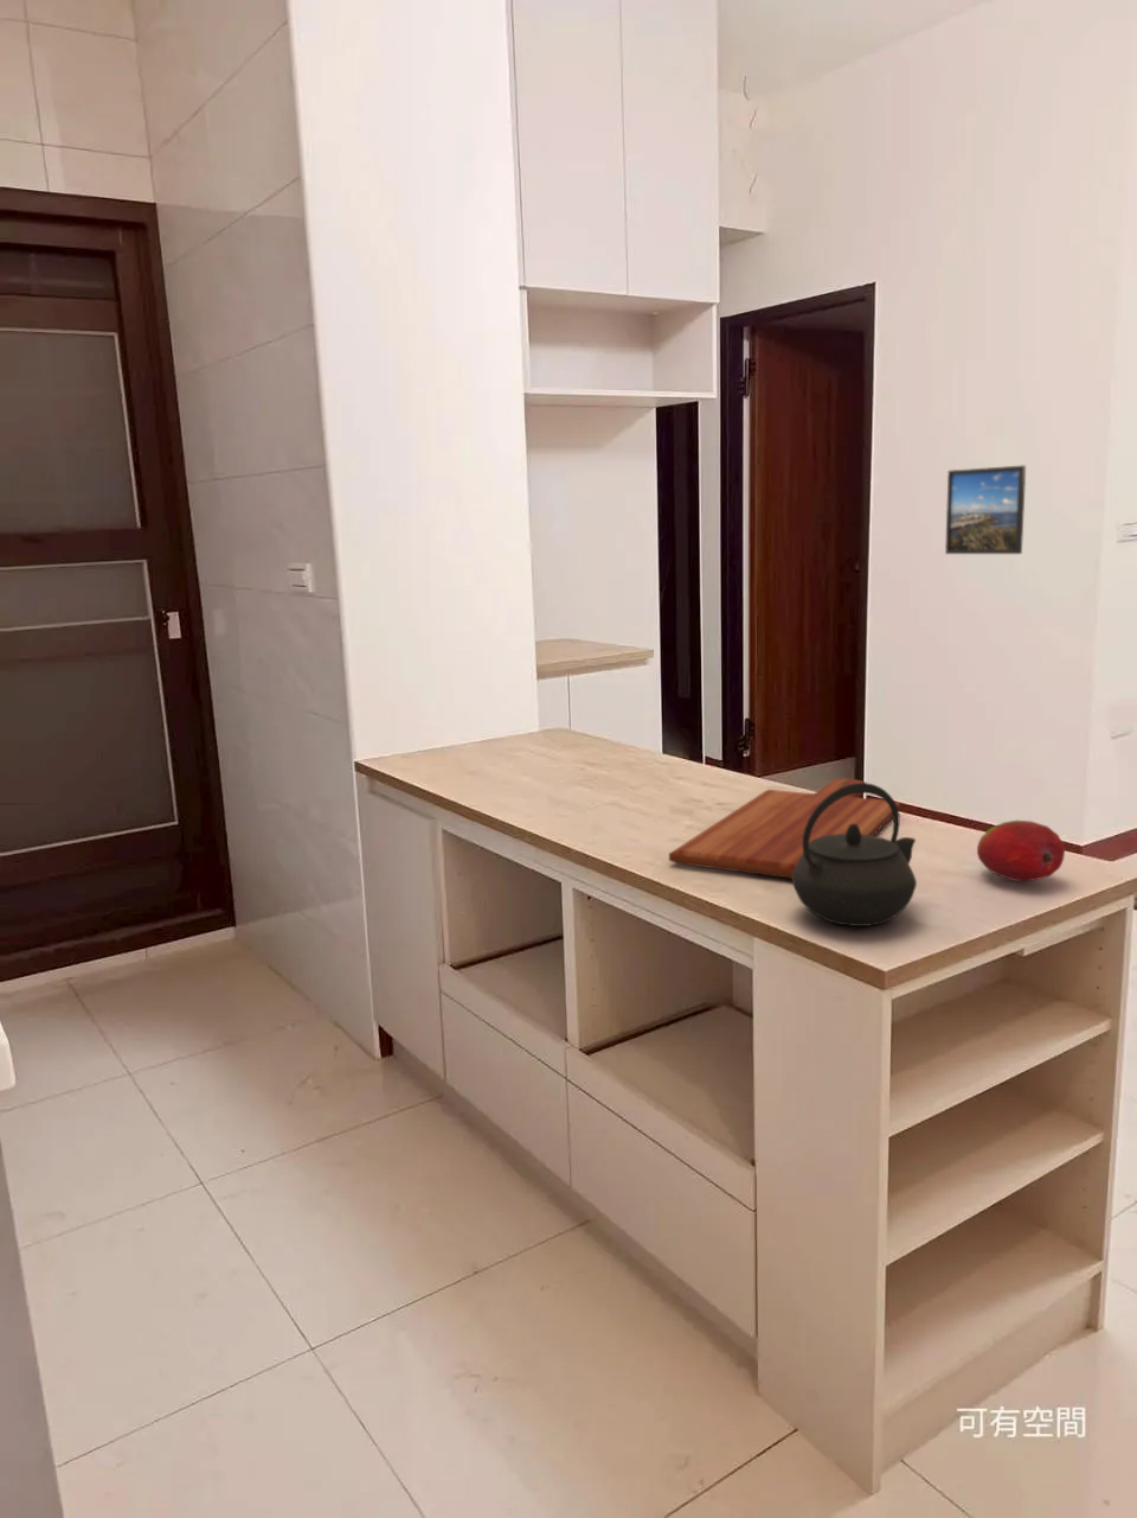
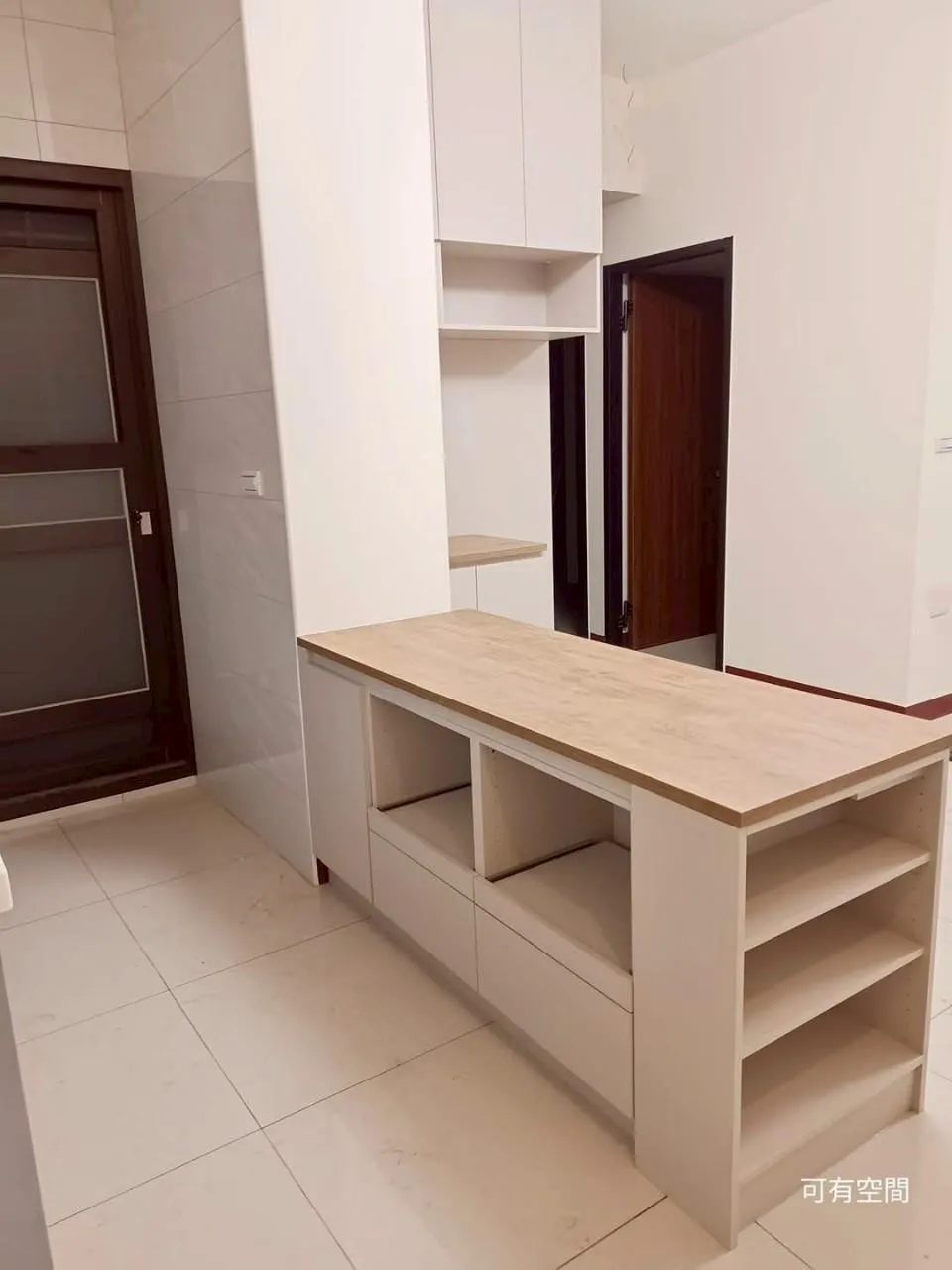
- fruit (1018, 849)
- cutting board (794, 827)
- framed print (984, 512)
- kettle (860, 847)
